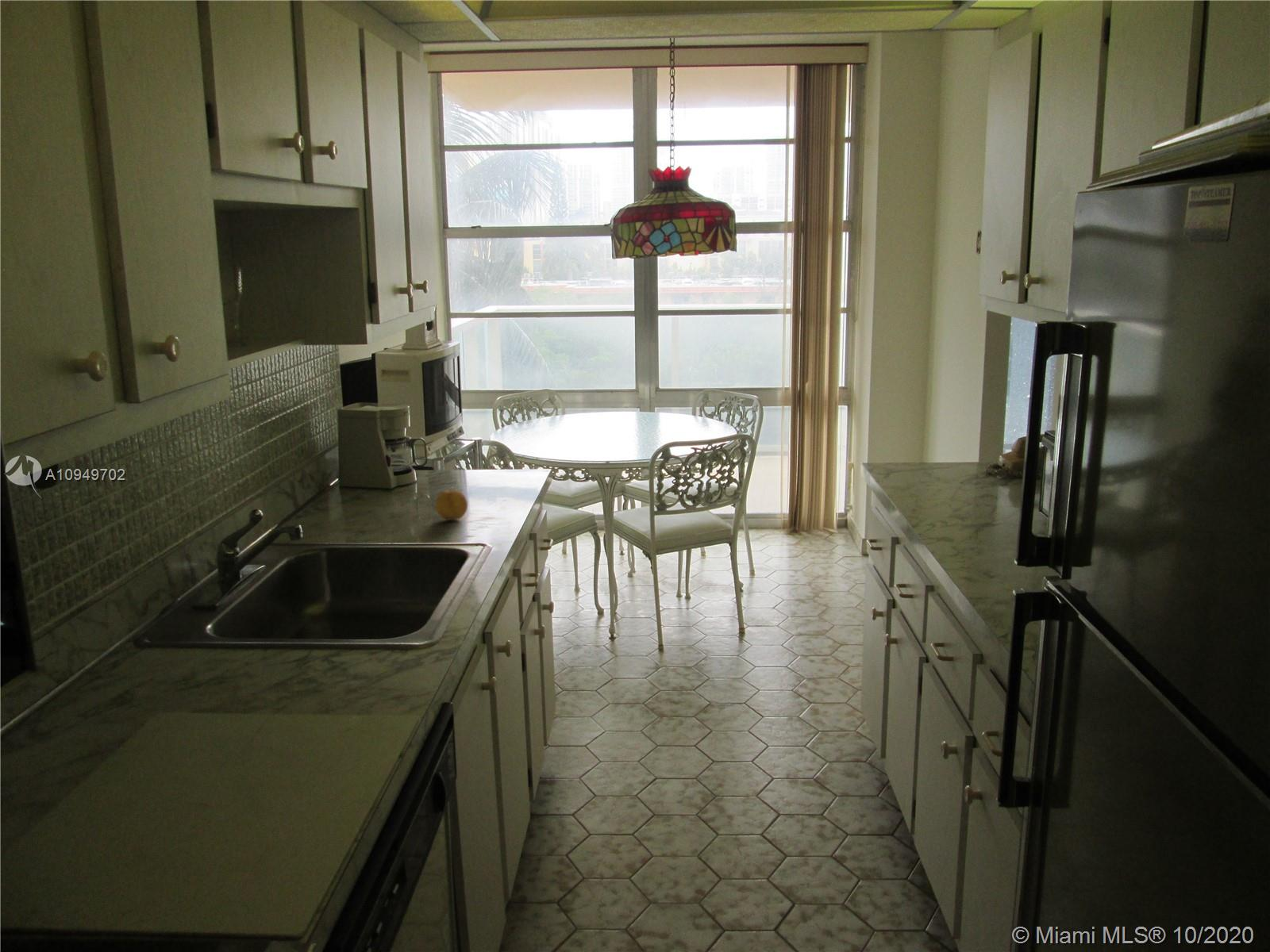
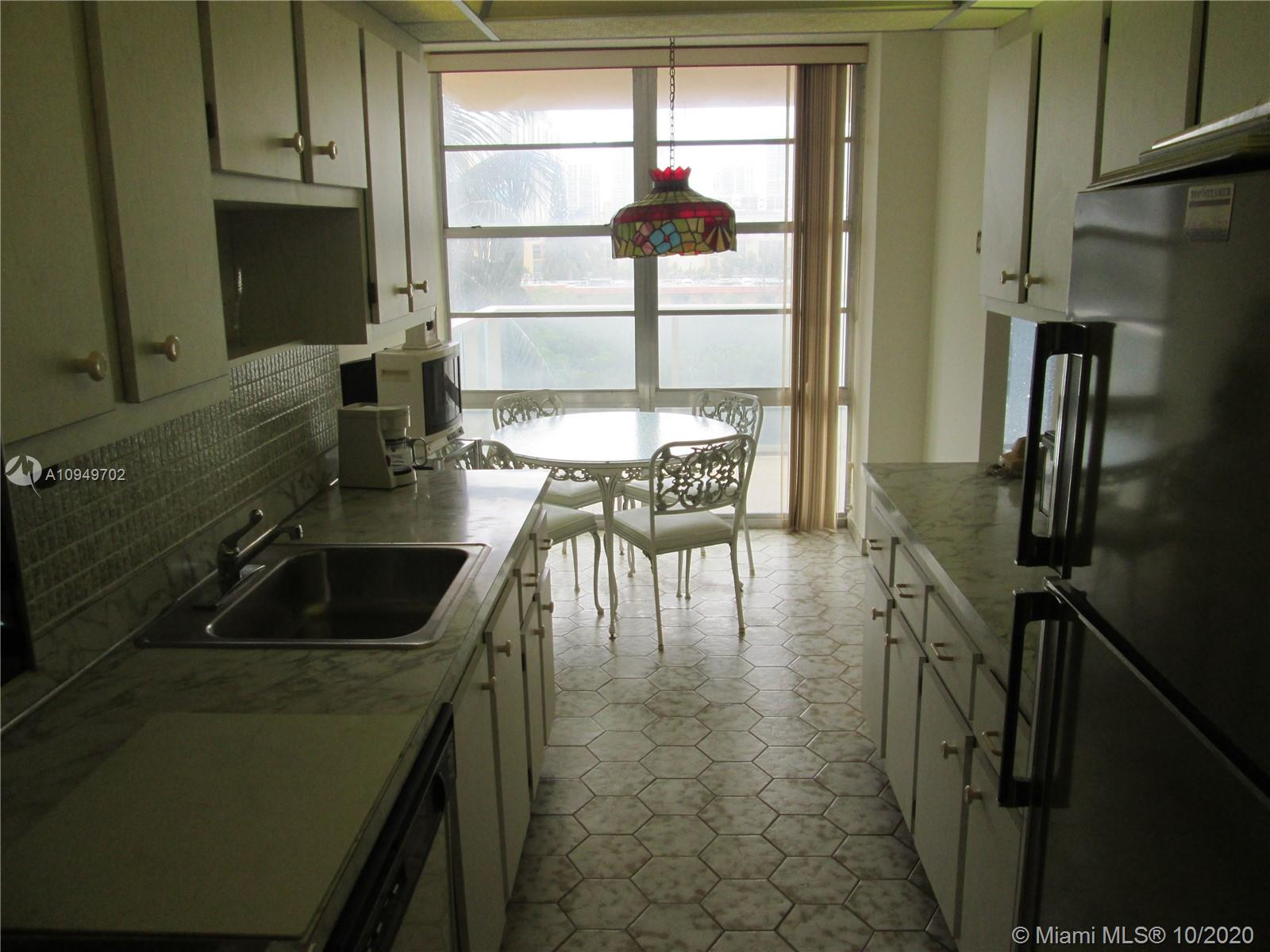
- fruit (451, 505)
